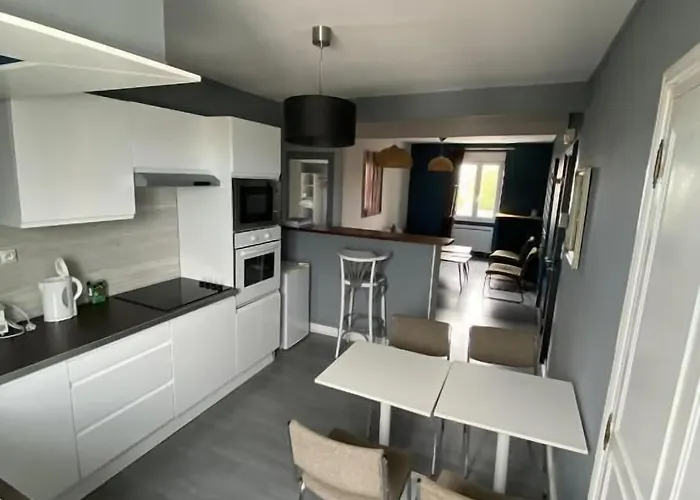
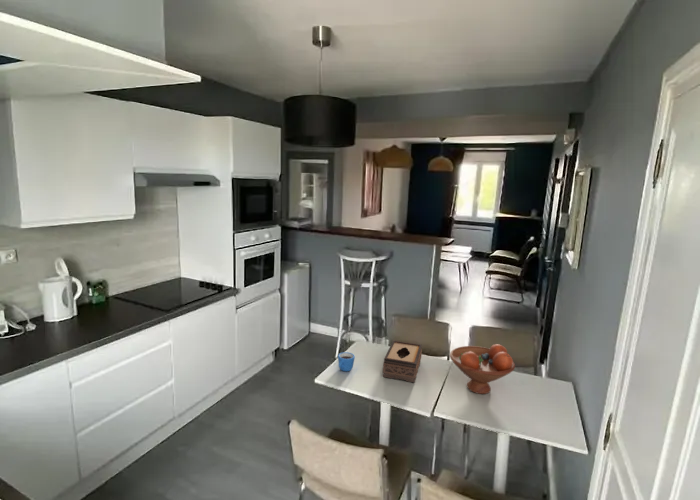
+ mug (344, 363)
+ tissue box (403, 360)
+ fruit bowl (480, 367)
